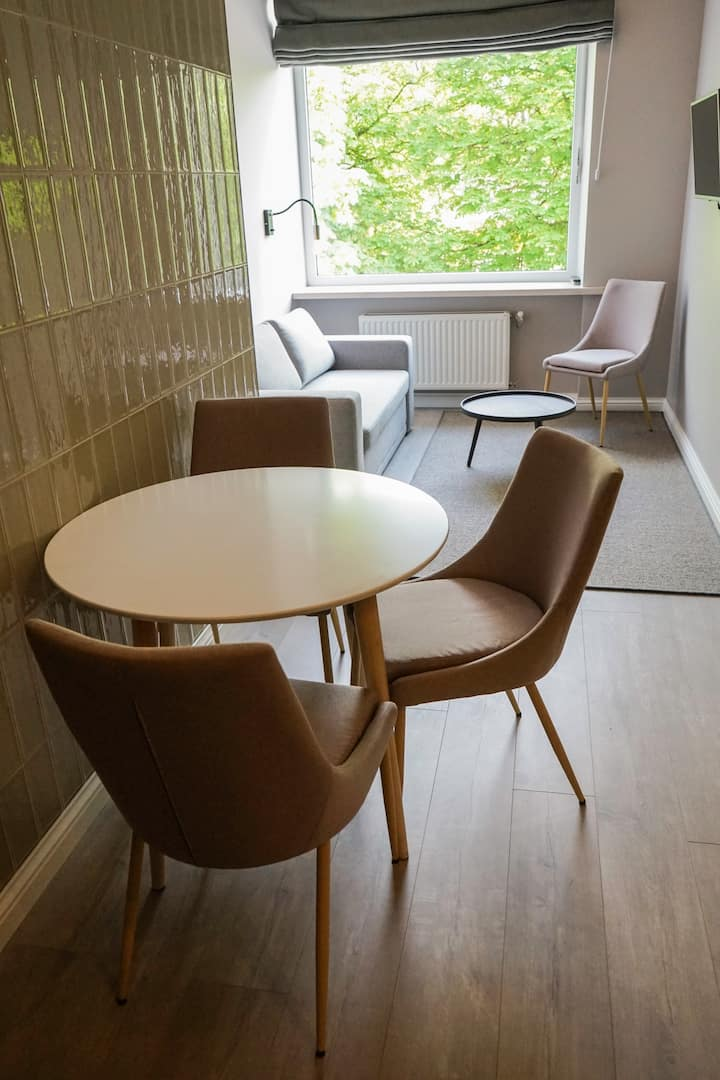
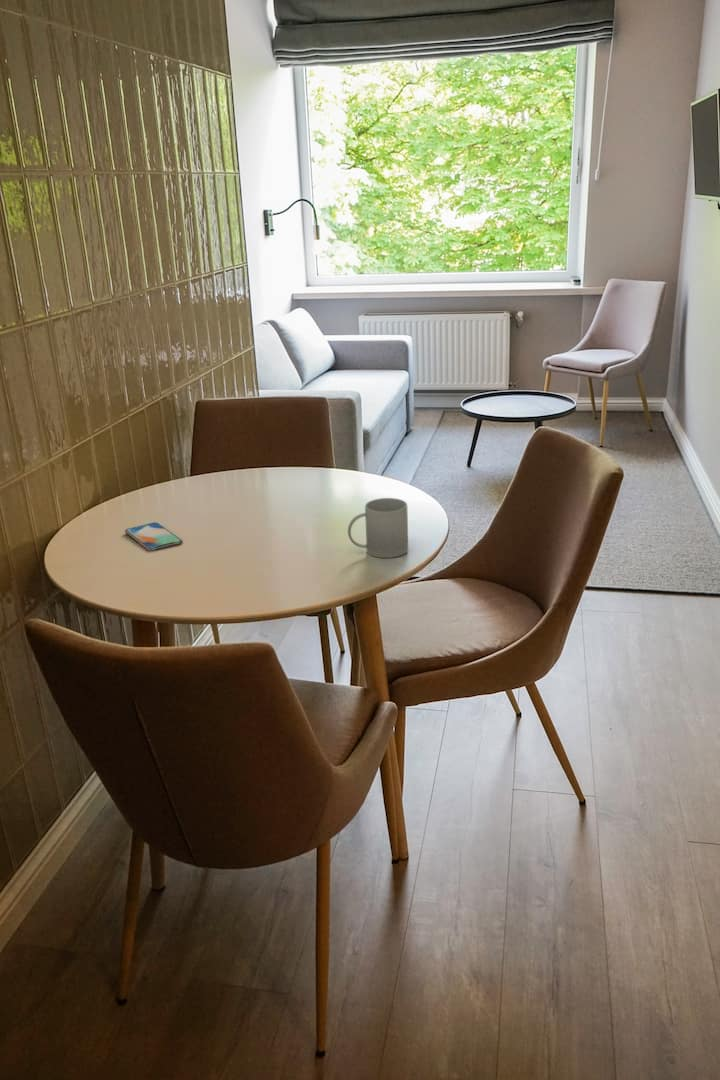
+ mug (377, 528)
+ smartphone (153, 536)
